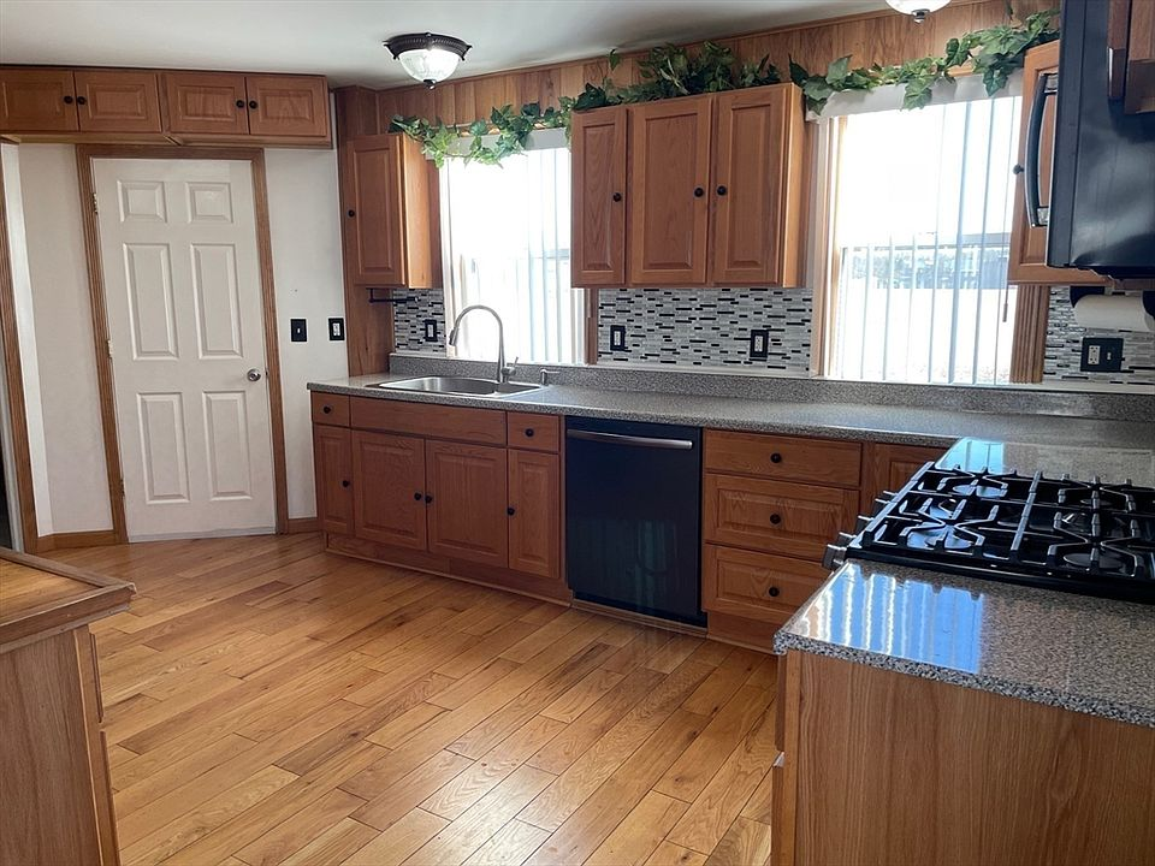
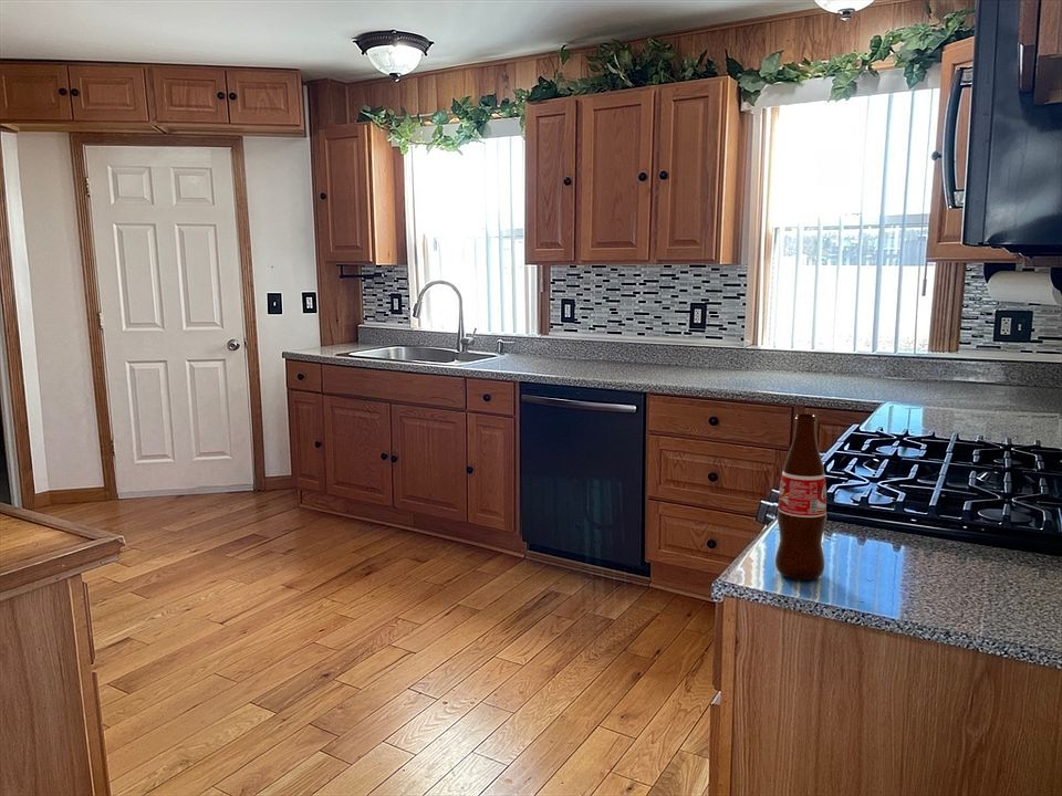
+ bottle (802, 495)
